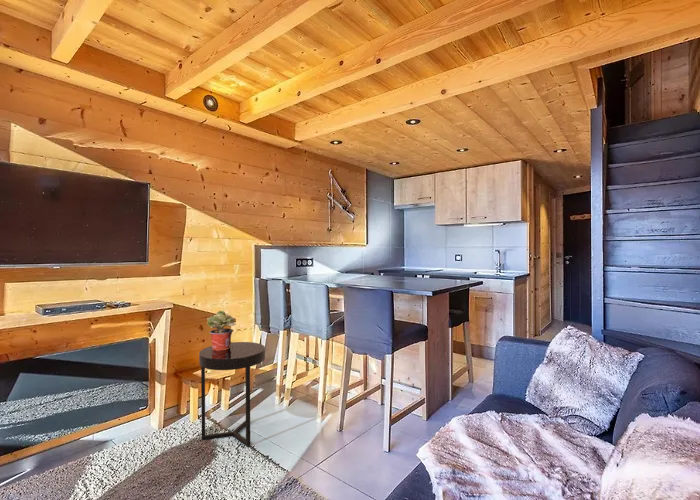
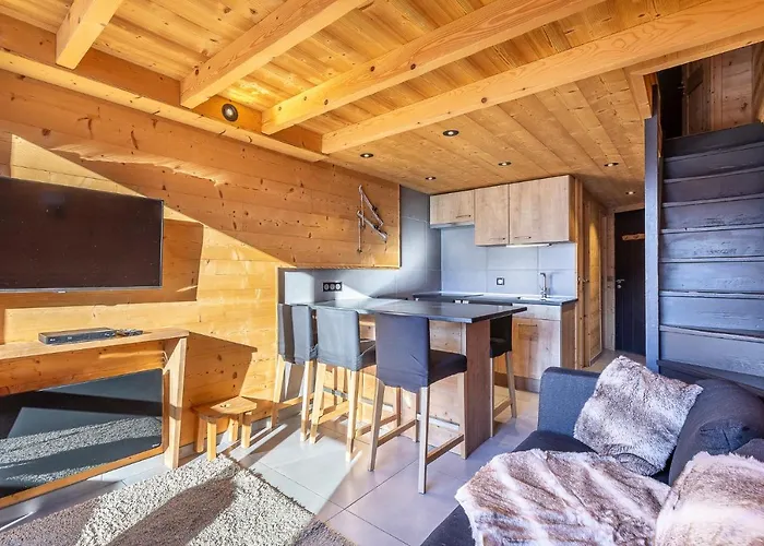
- side table (246, 392)
- potted plant (221, 329)
